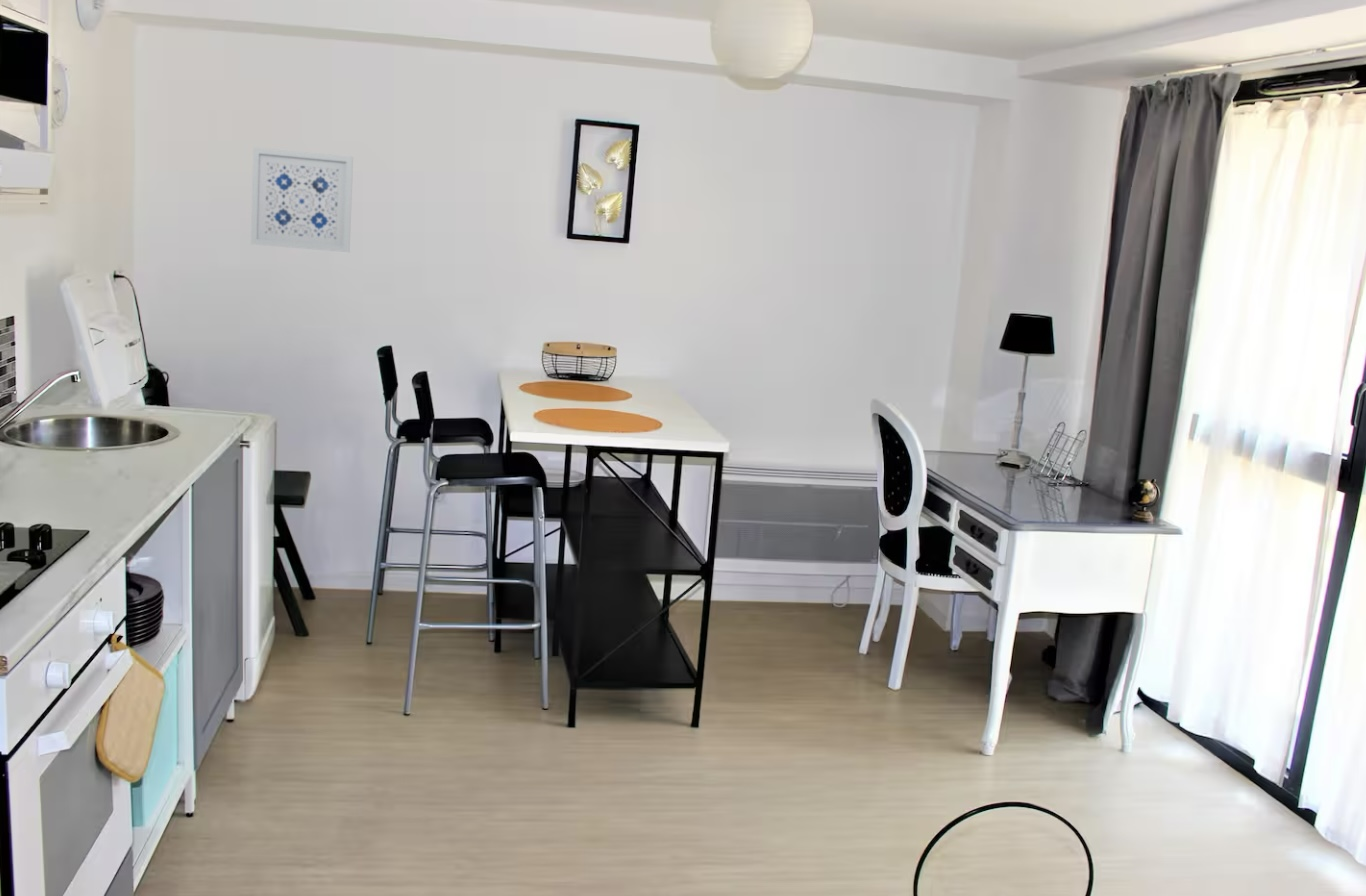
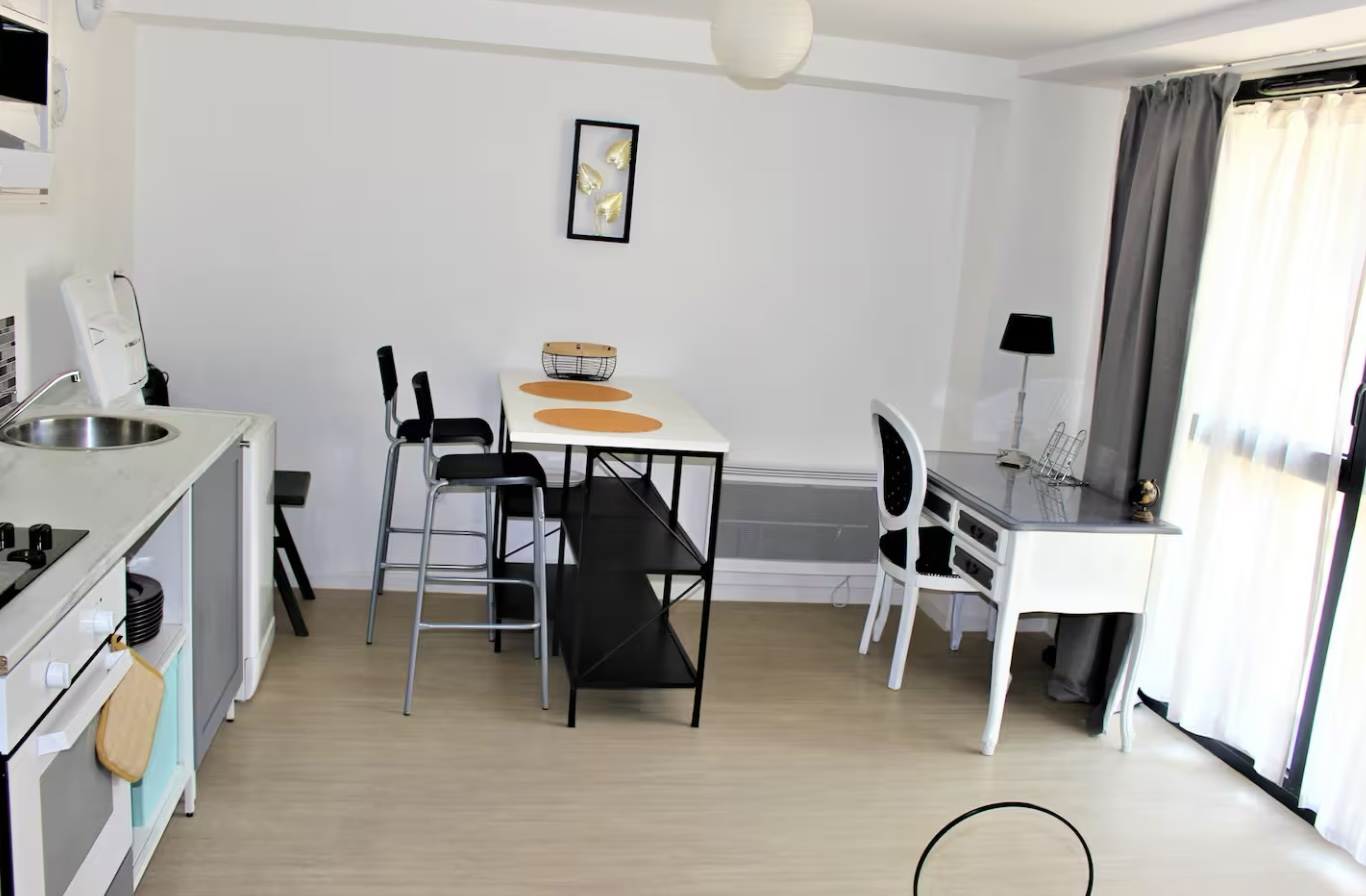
- wall art (302, 200)
